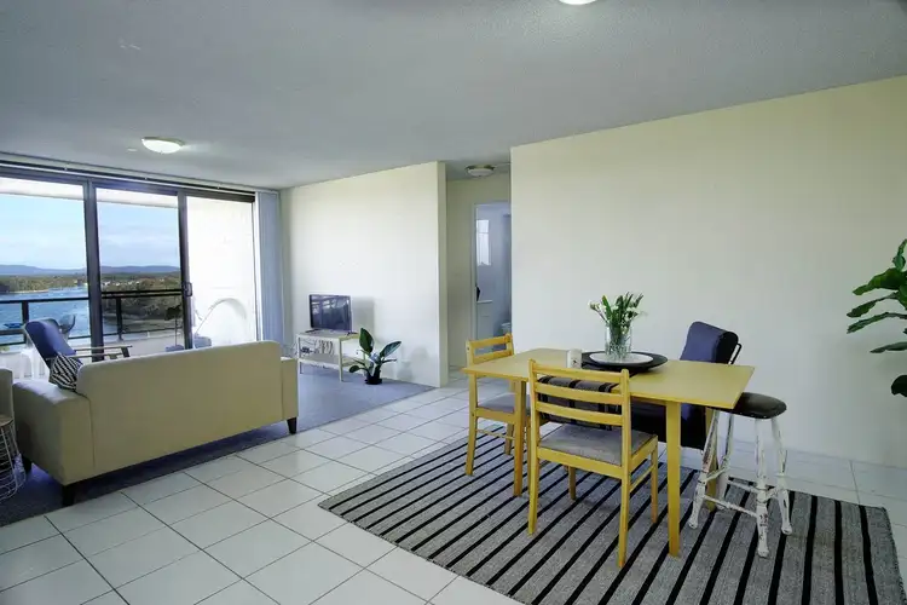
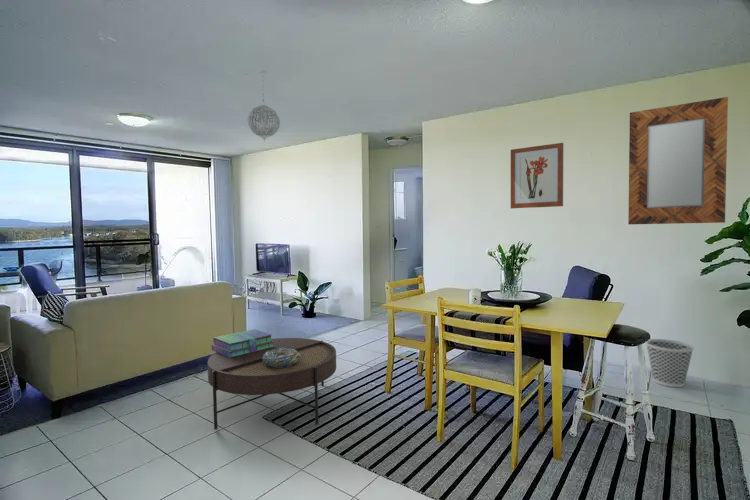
+ coffee table (274, 379)
+ pendant light (263, 105)
+ home mirror (674, 165)
+ wastebasket (668, 363)
+ decorative bowl (281, 354)
+ wall art (536, 177)
+ stack of books (243, 341)
